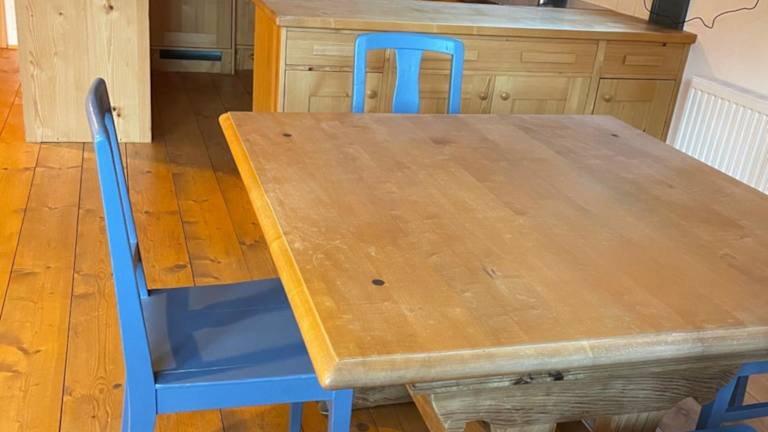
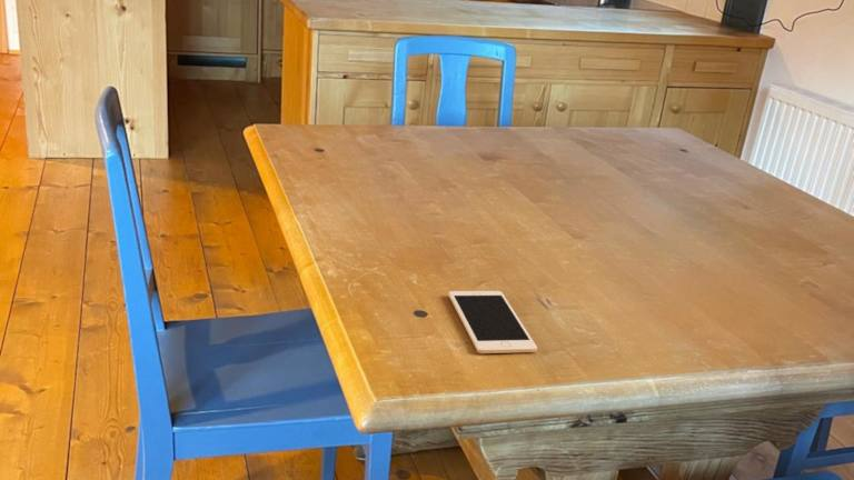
+ cell phone (490, 320)
